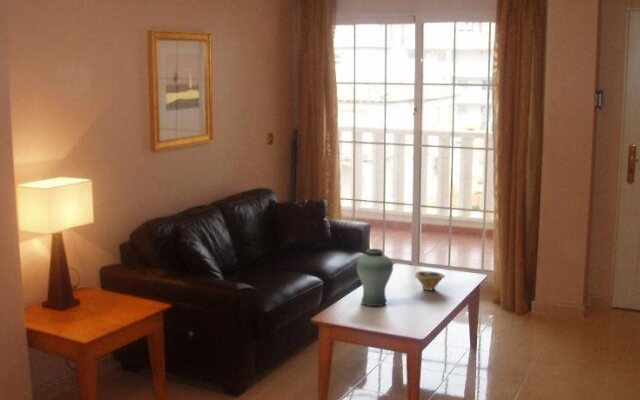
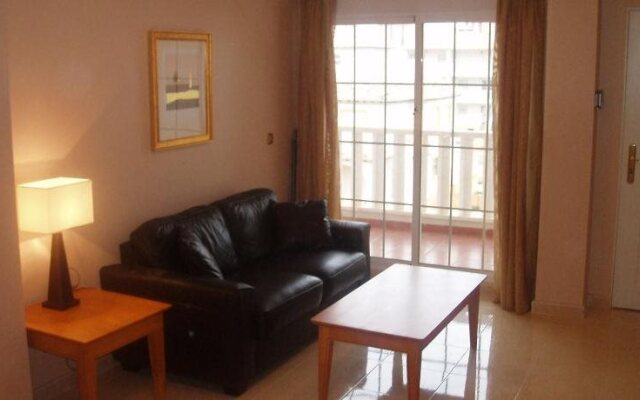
- bowl (429, 281)
- vase (374, 276)
